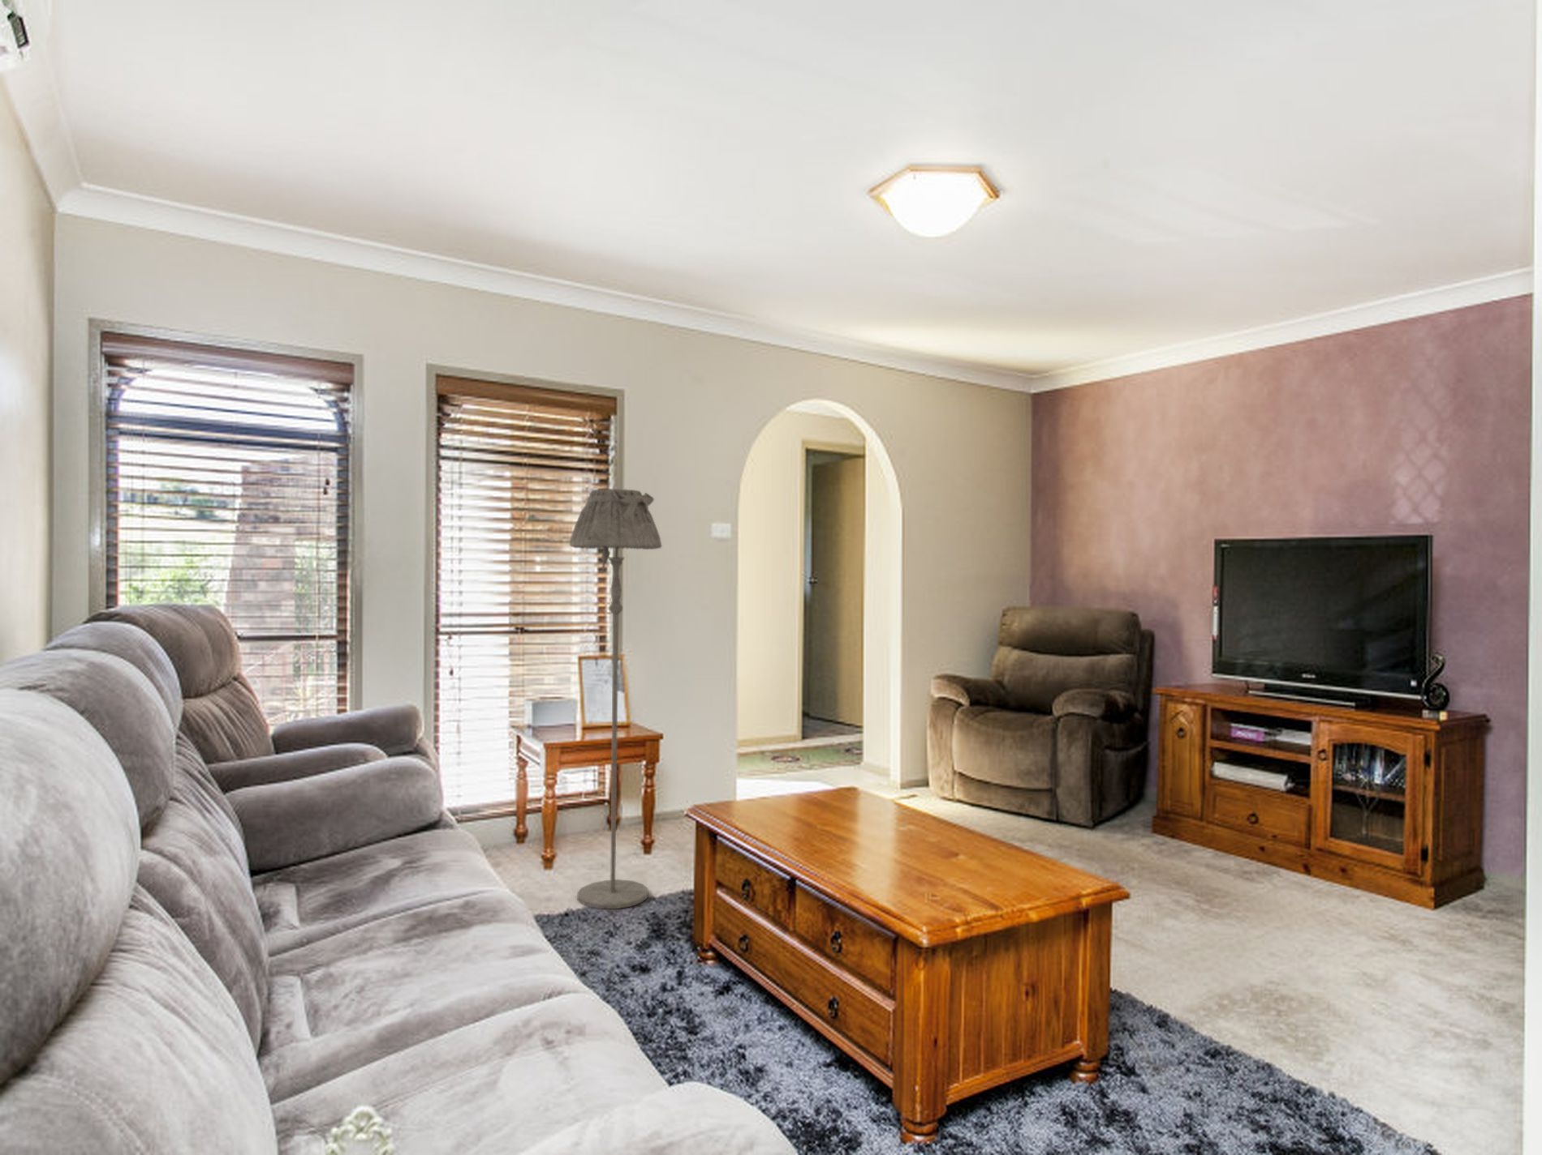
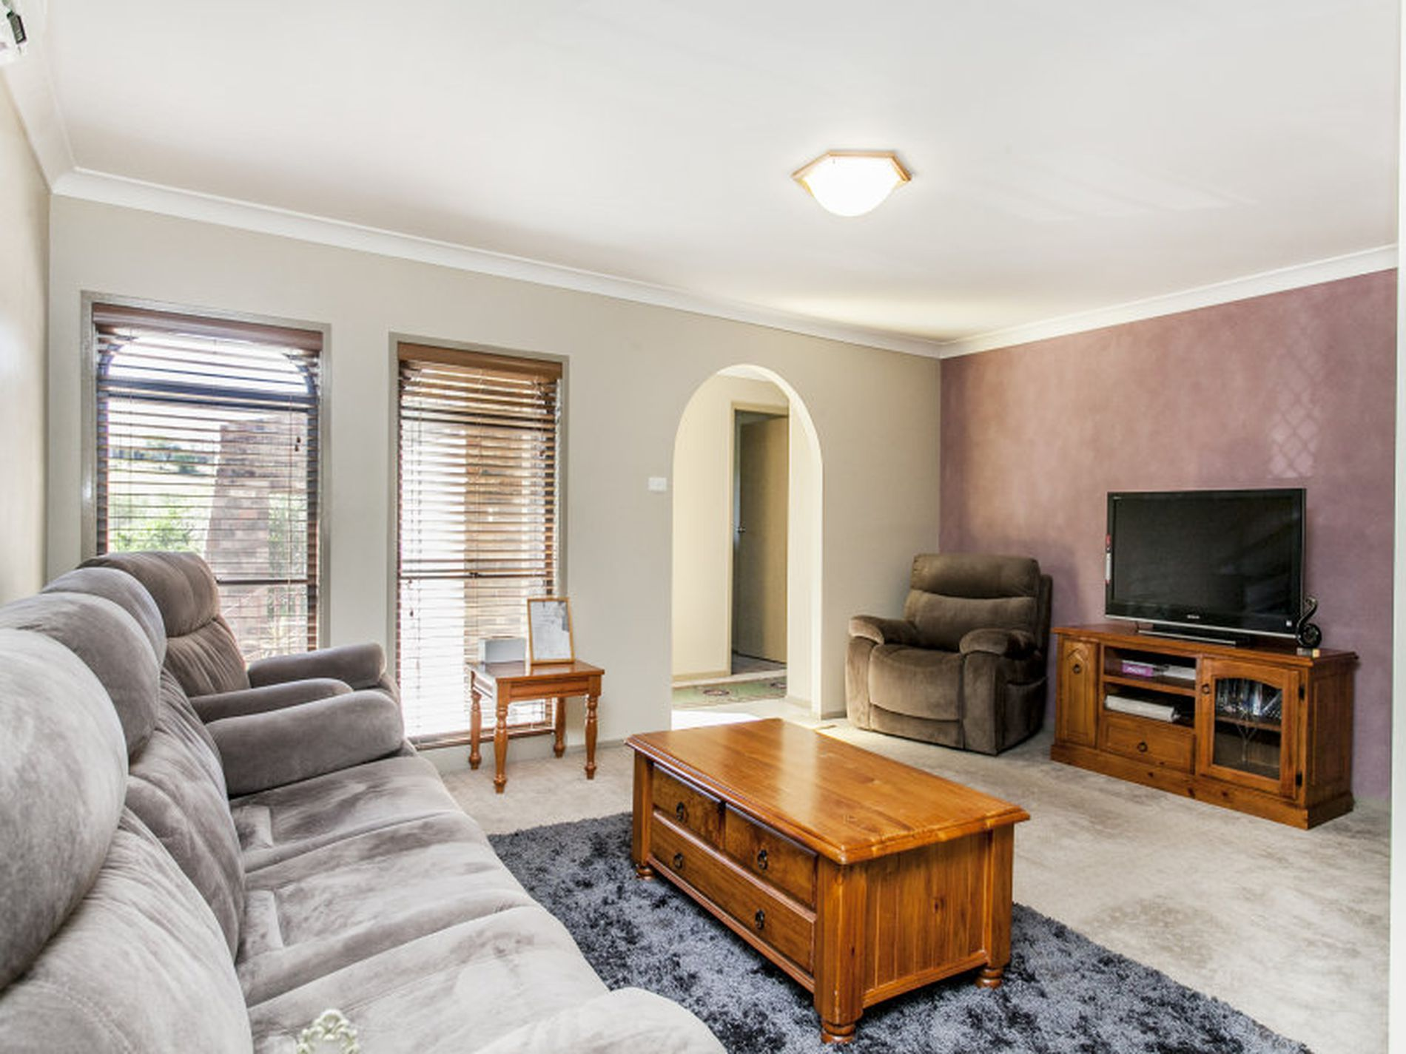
- floor lamp (614, 693)
